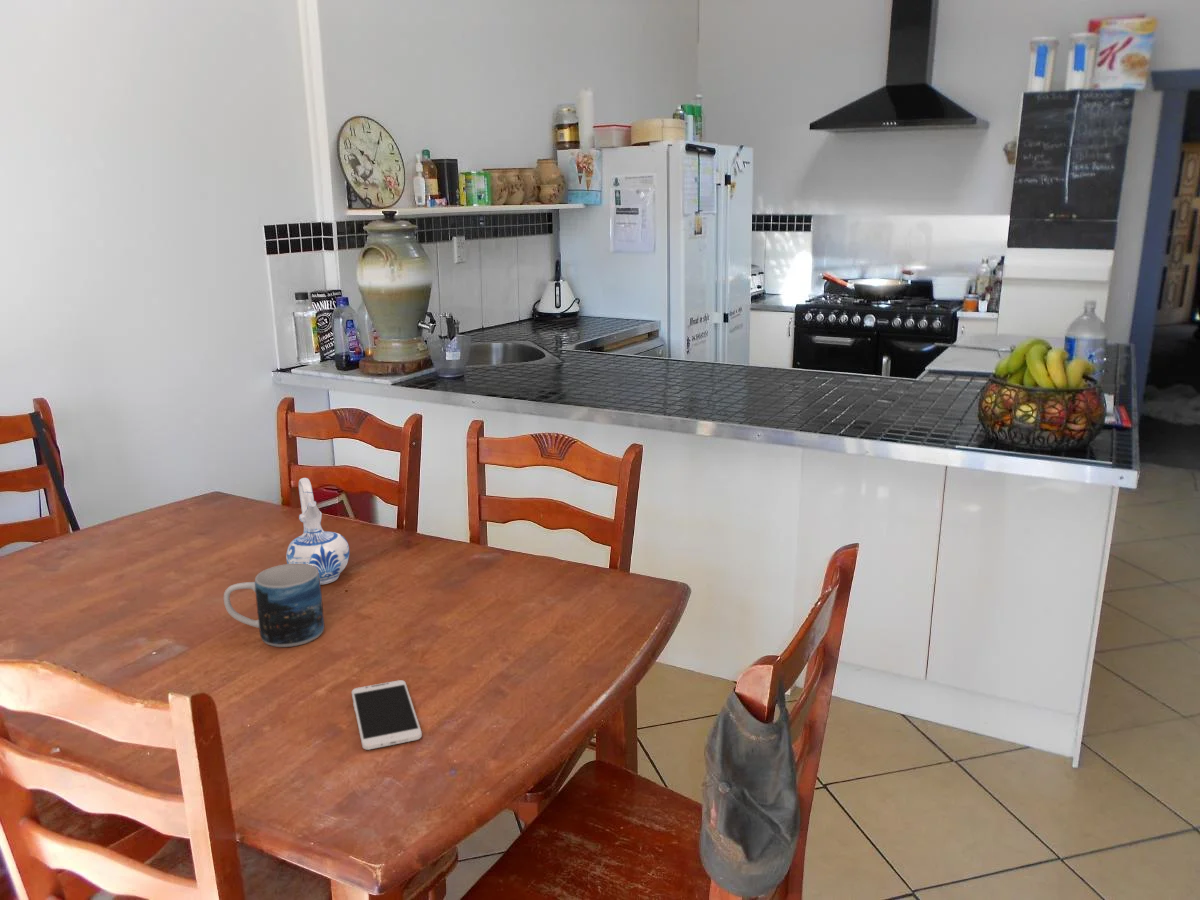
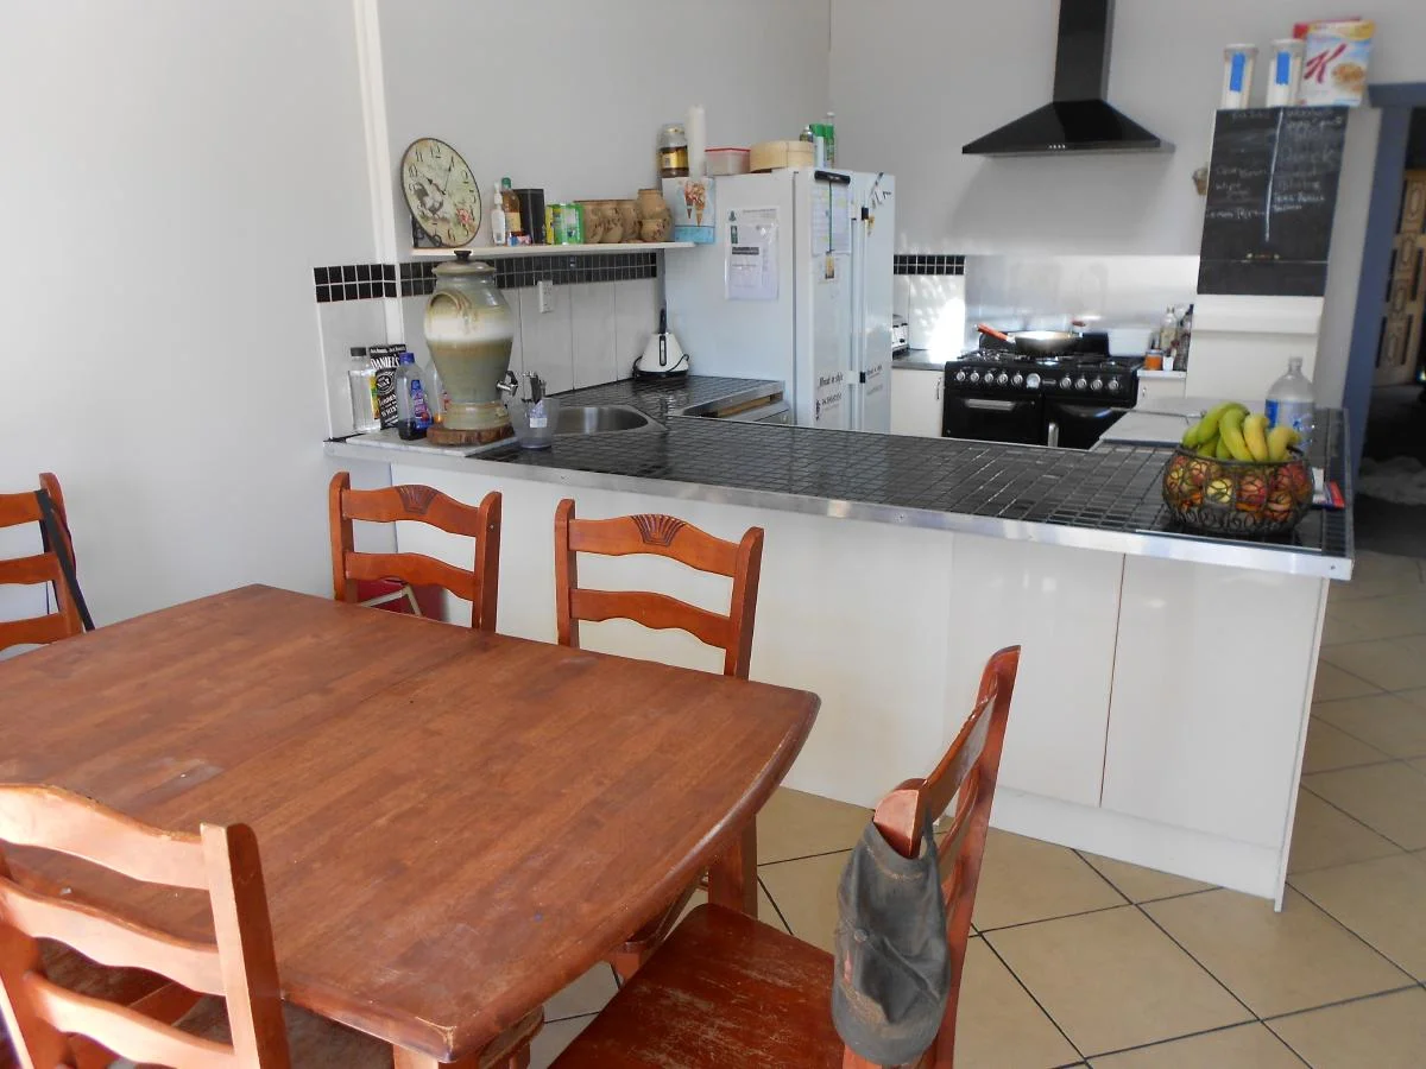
- smartphone (385, 712)
- ceramic pitcher (315, 530)
- mug (274, 606)
